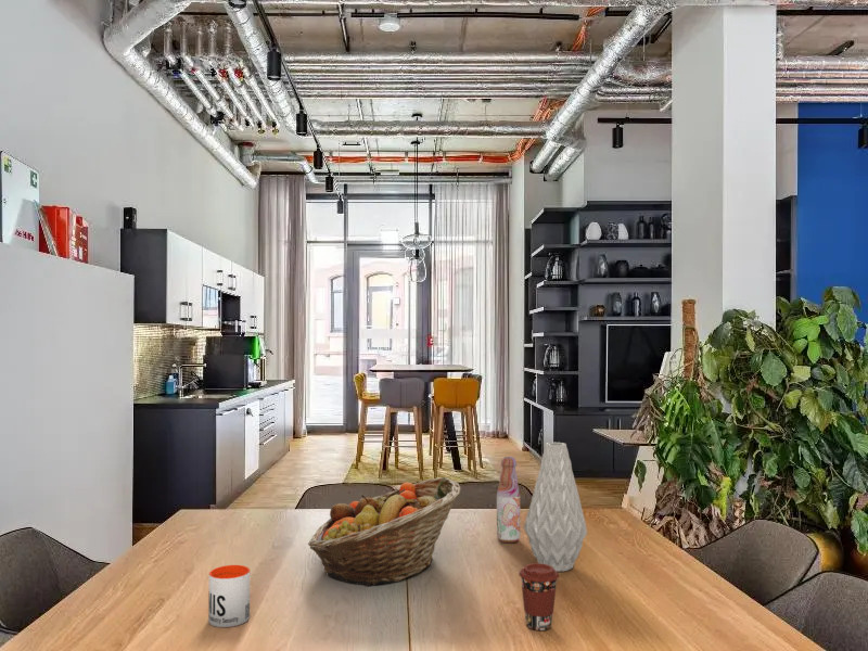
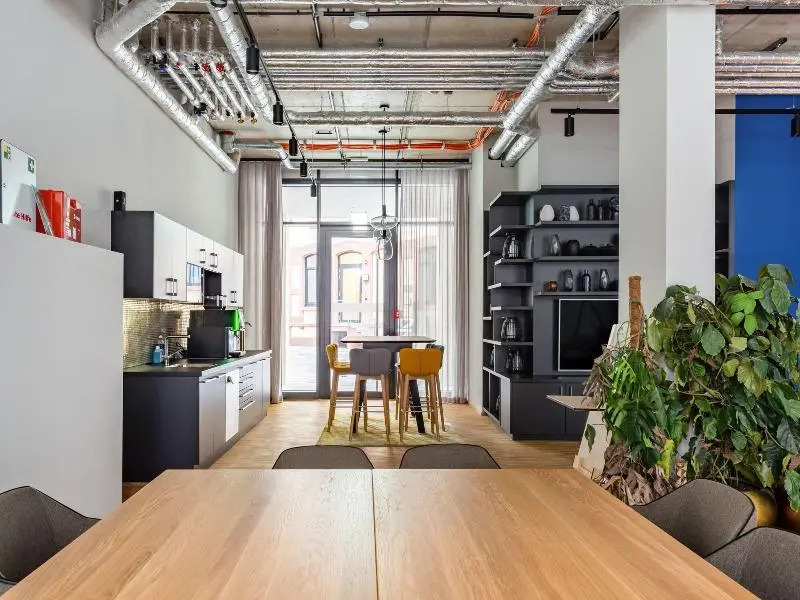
- coffee cup (538, 596)
- mug (231, 591)
- vase (554, 505)
- fruit basket (386, 524)
- bottle (508, 498)
